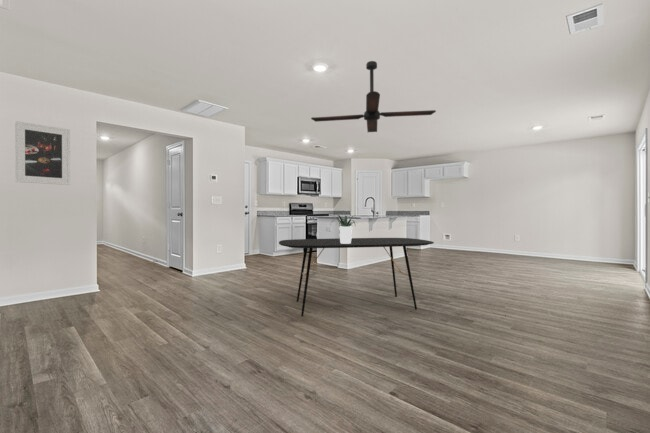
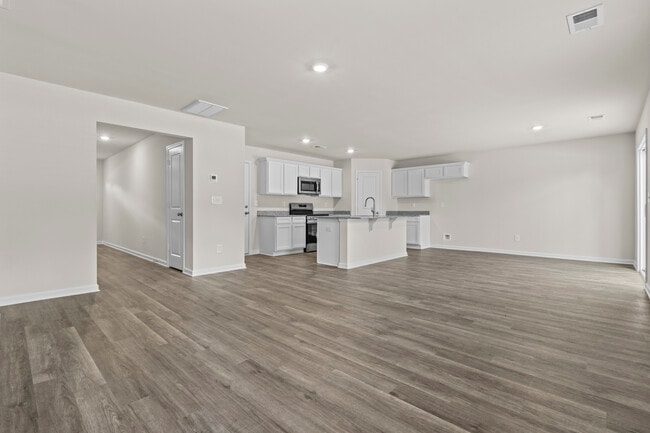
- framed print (44, 154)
- ceiling fan (371, 91)
- potted plant (344, 229)
- dining table (354, 247)
